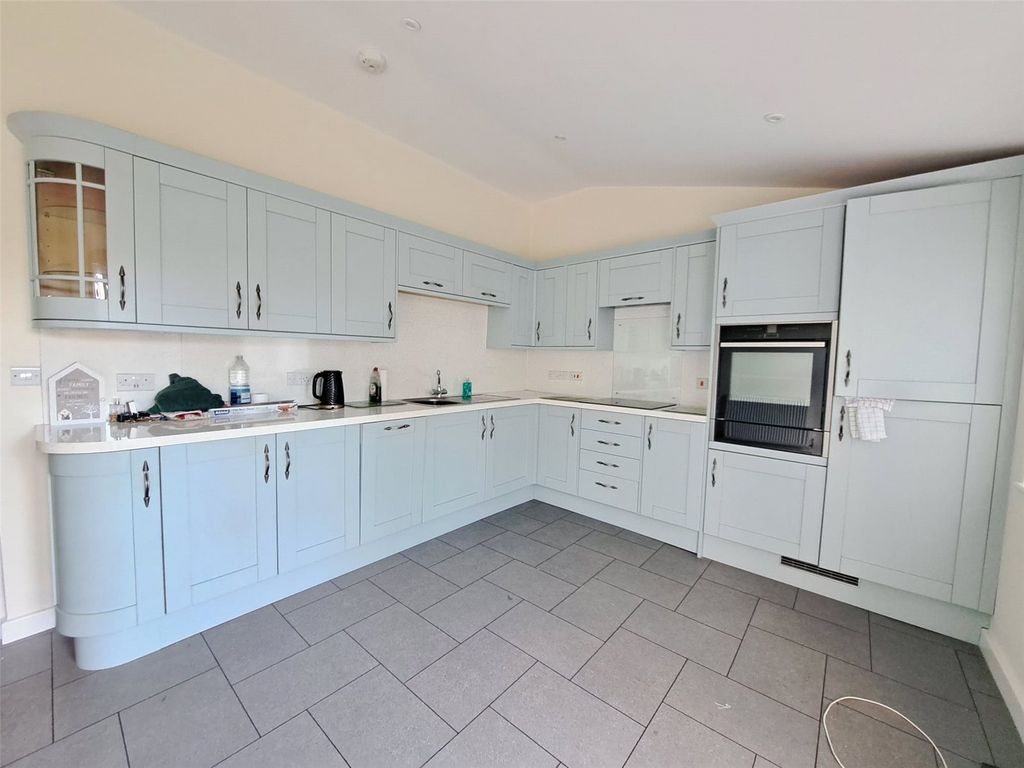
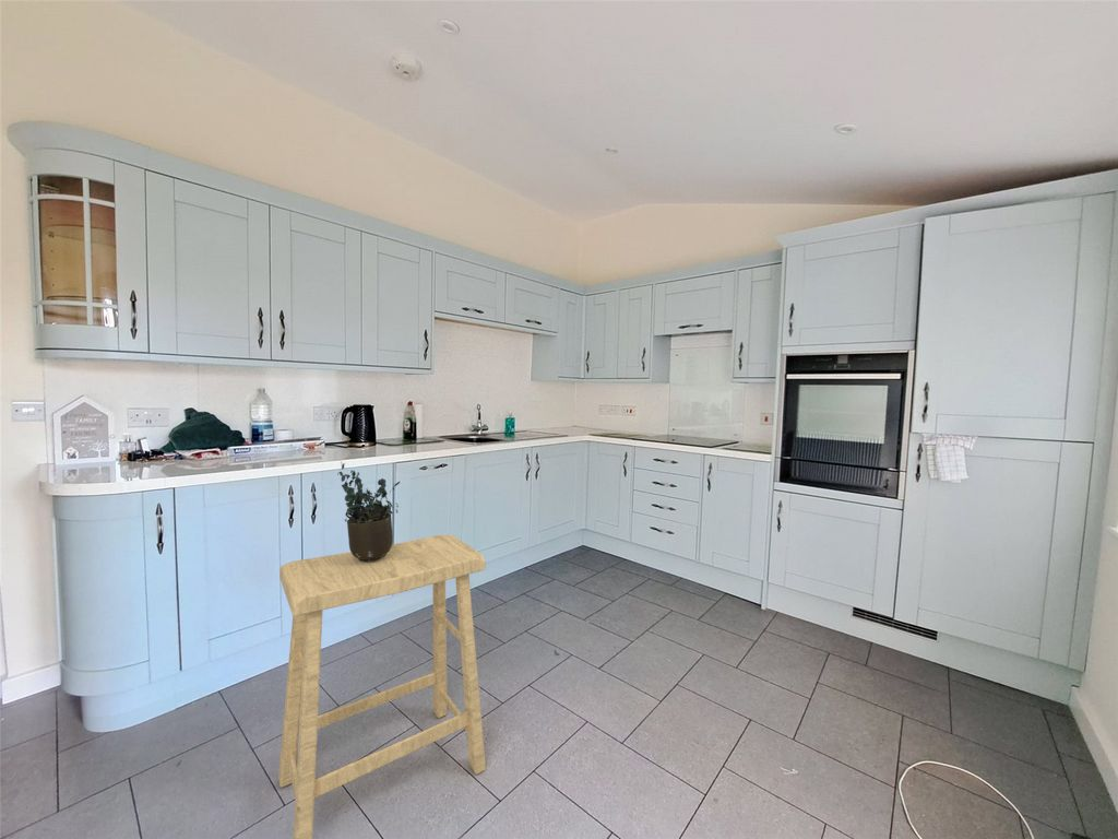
+ potted plant (364, 507)
+ stool (393, 687)
